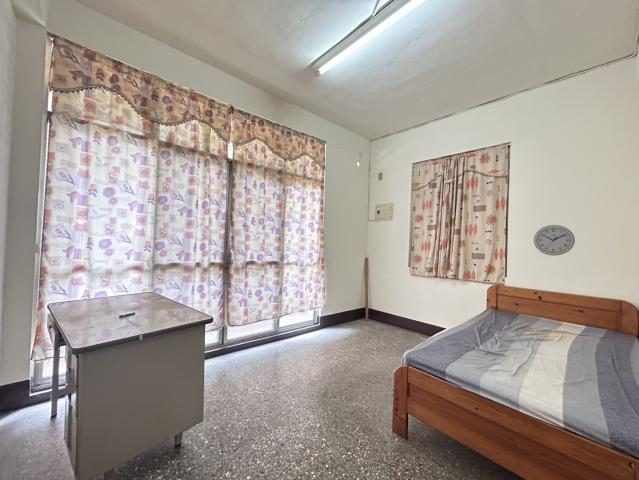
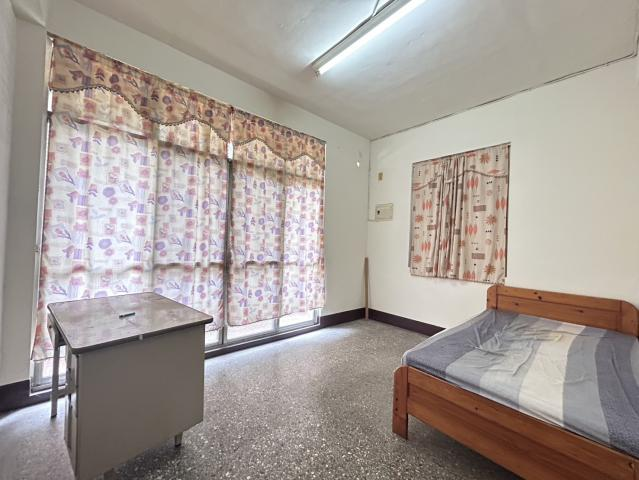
- wall clock (553, 240)
